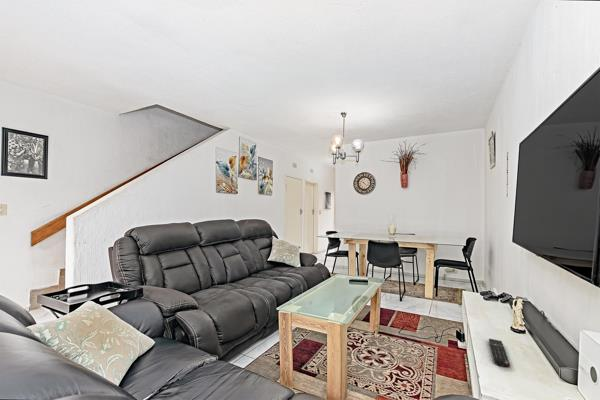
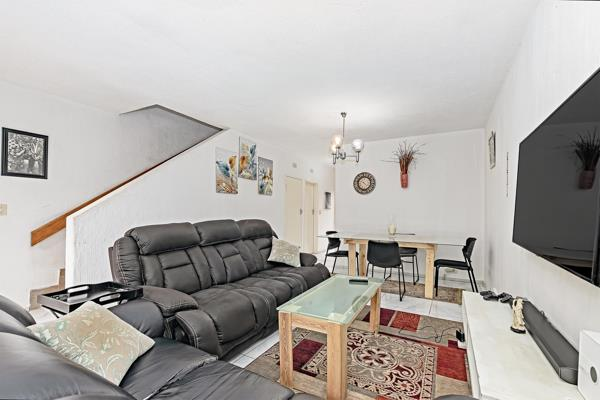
- remote control (498, 352)
